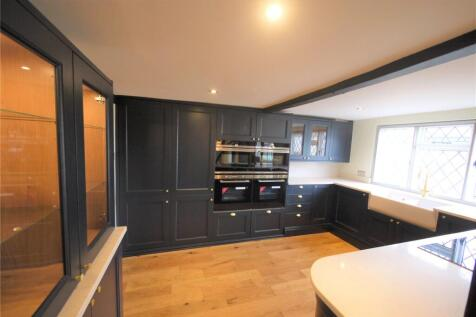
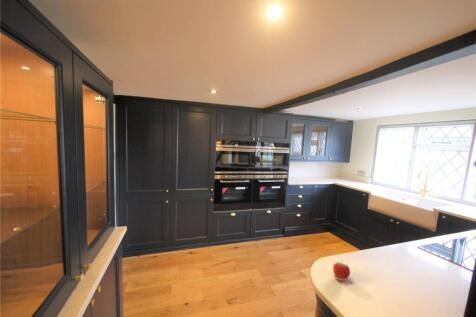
+ apple (341, 270)
